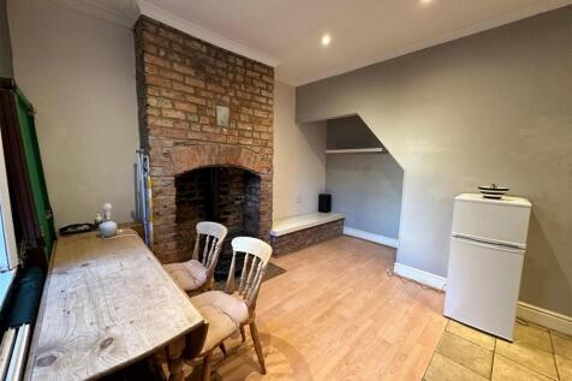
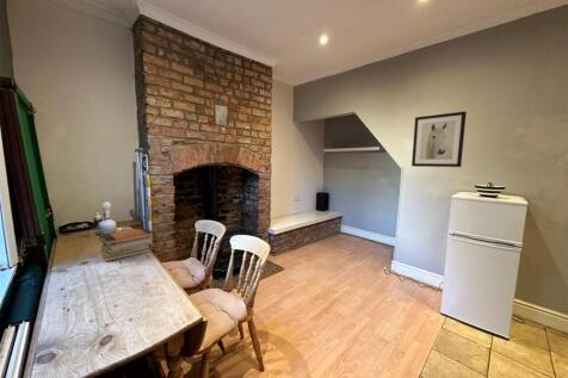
+ book stack (128, 243)
+ wall art (437, 141)
